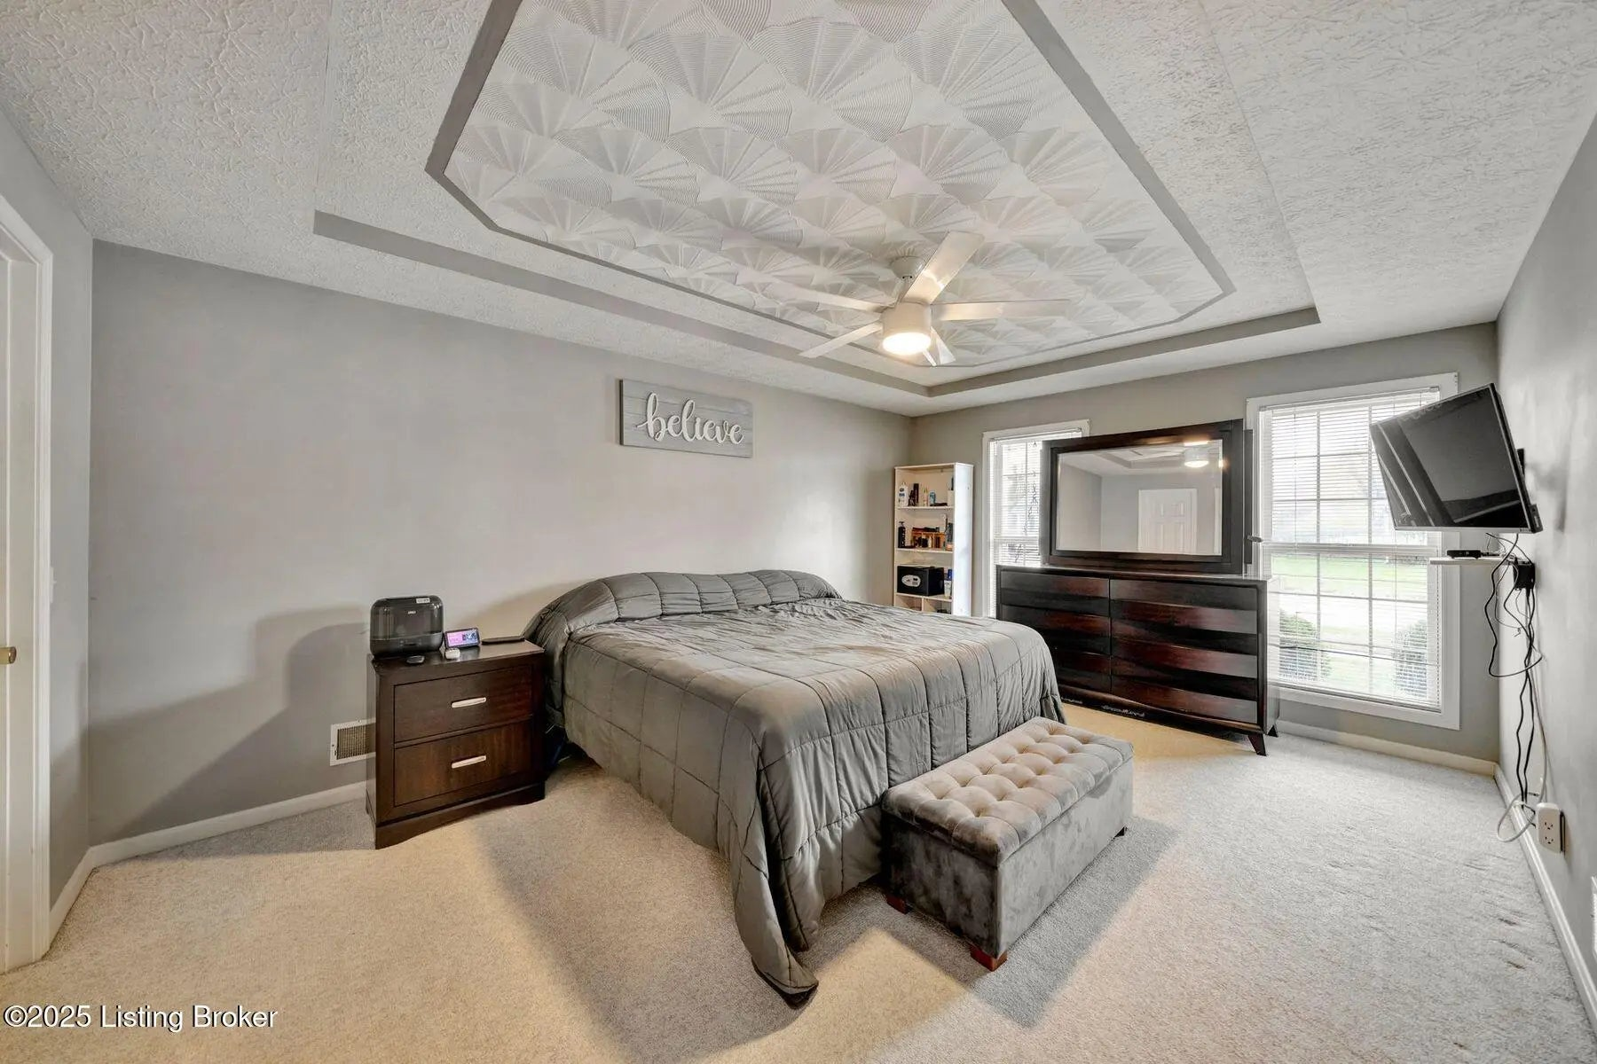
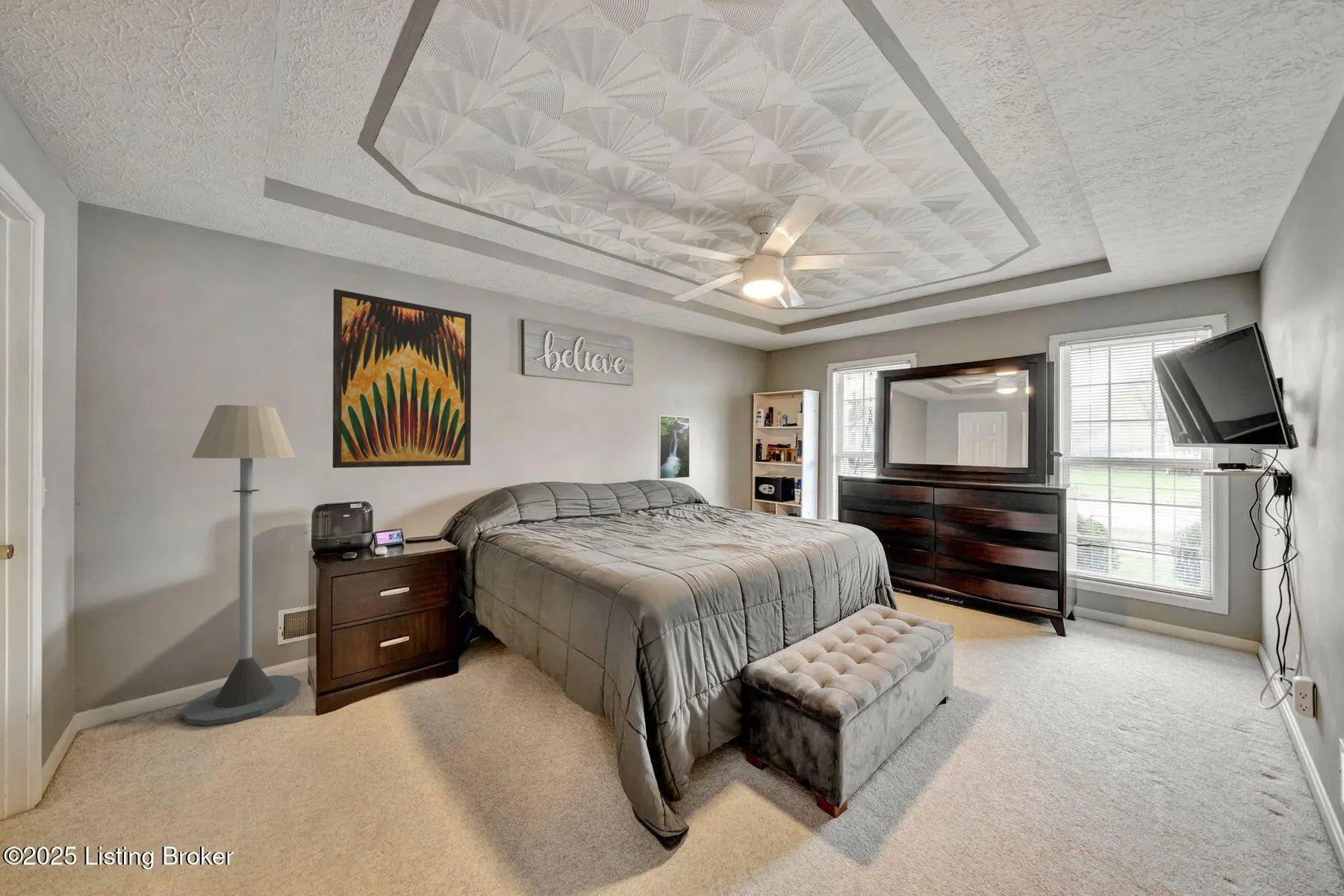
+ floor lamp (246, 553)
+ wall art (408, 385)
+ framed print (674, 447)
